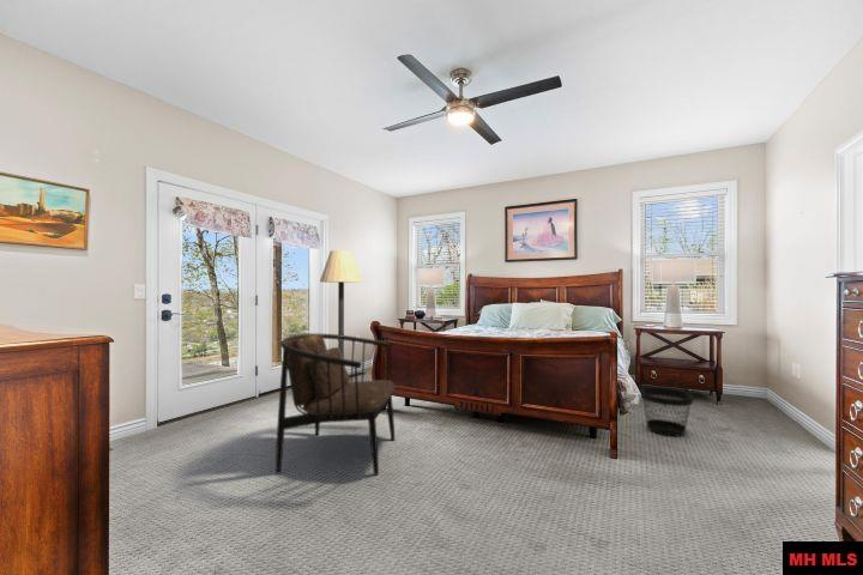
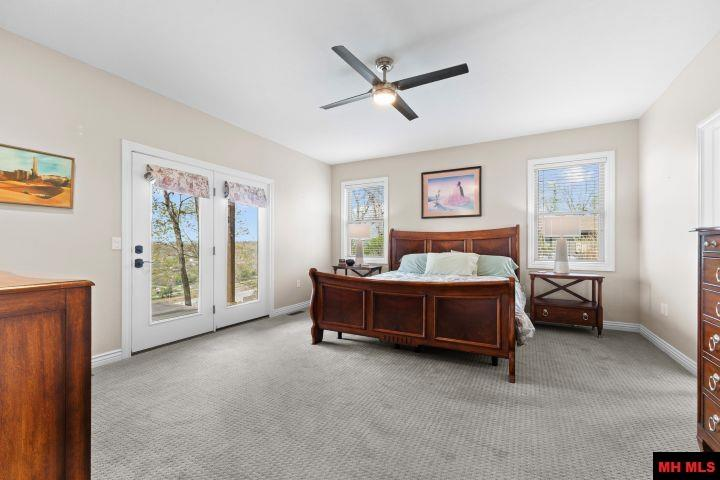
- wastebasket (666, 411)
- floor lamp (340, 328)
- armchair (338, 394)
